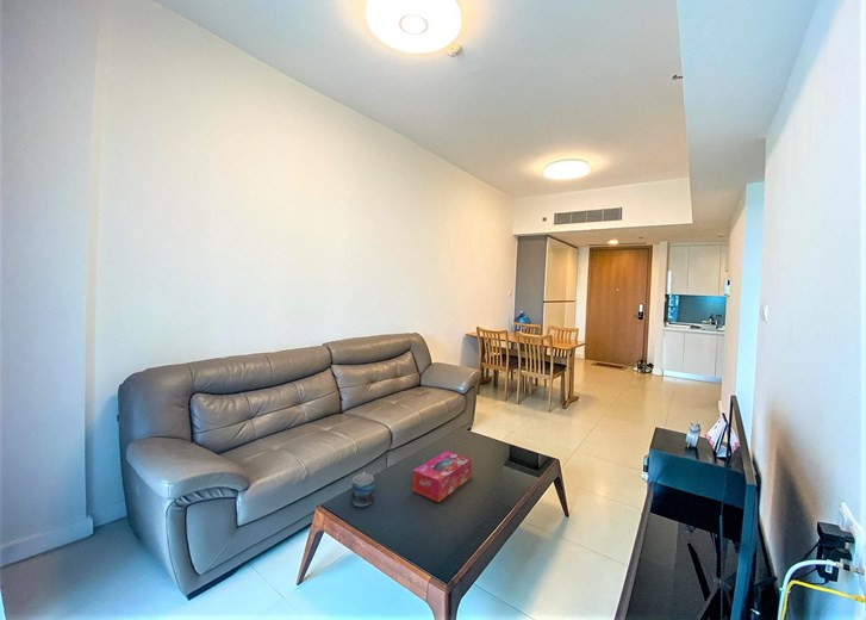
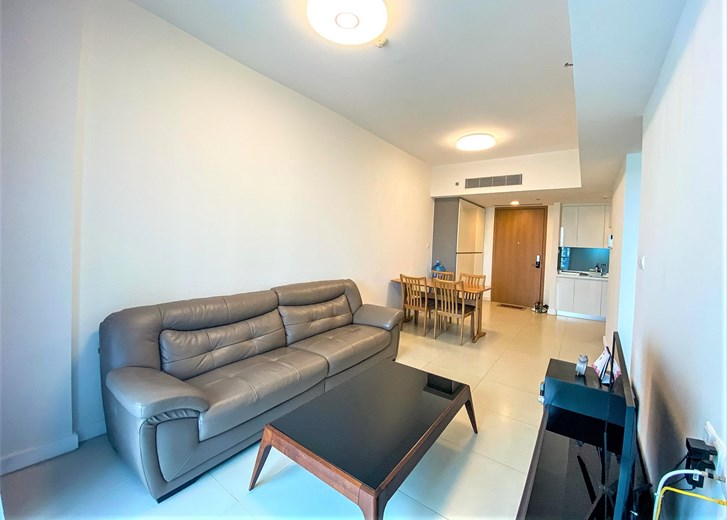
- tissue box (442, 473)
- mug (362, 486)
